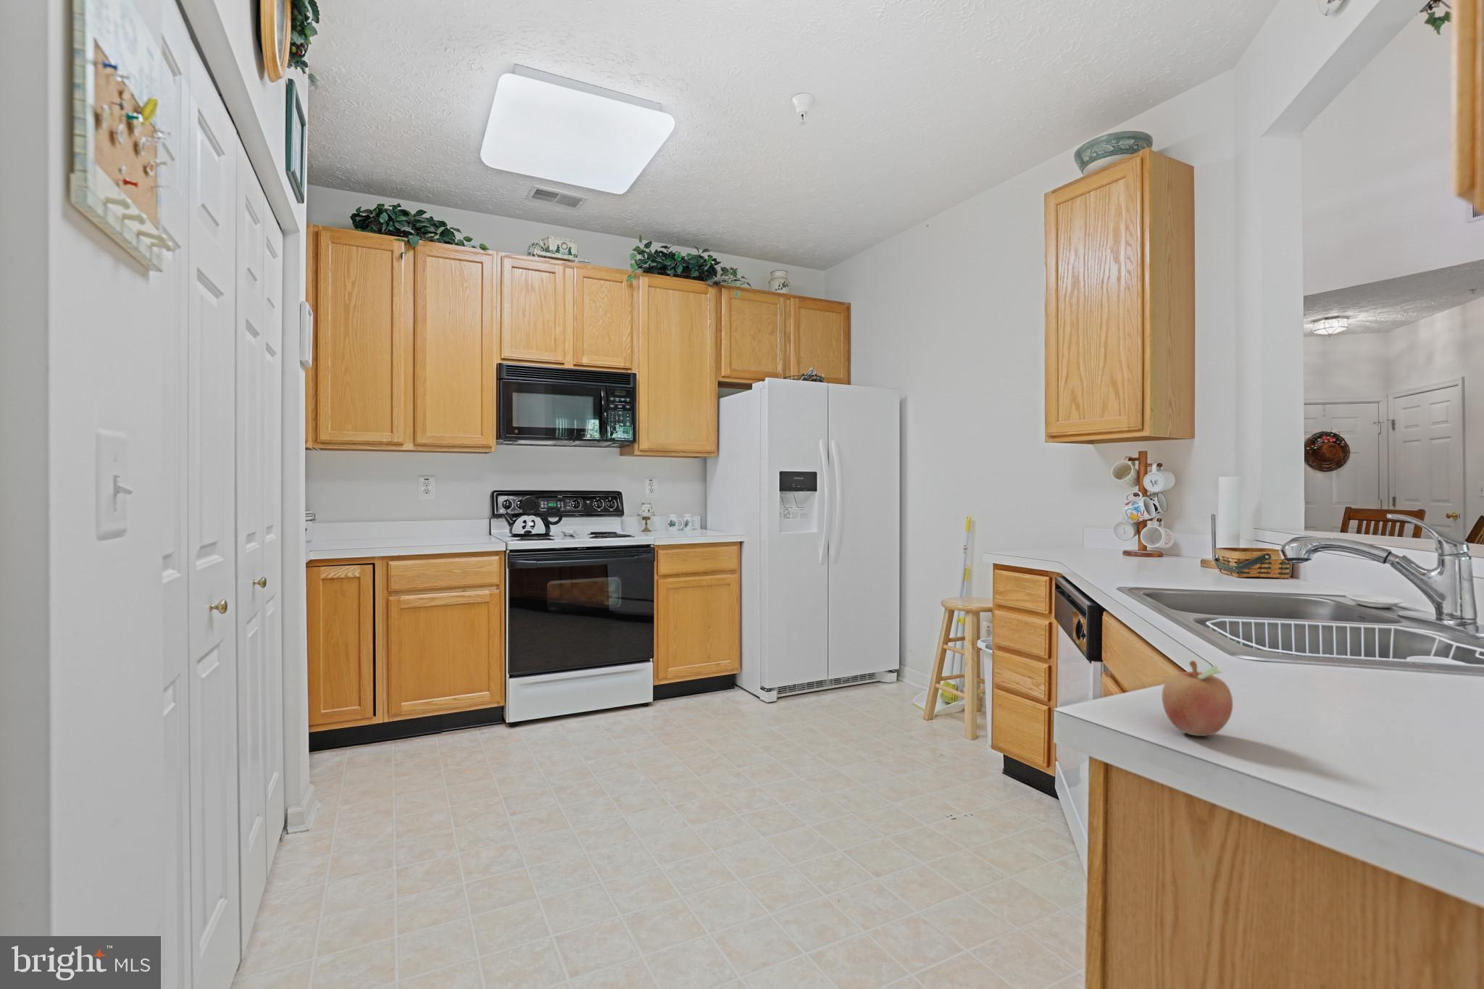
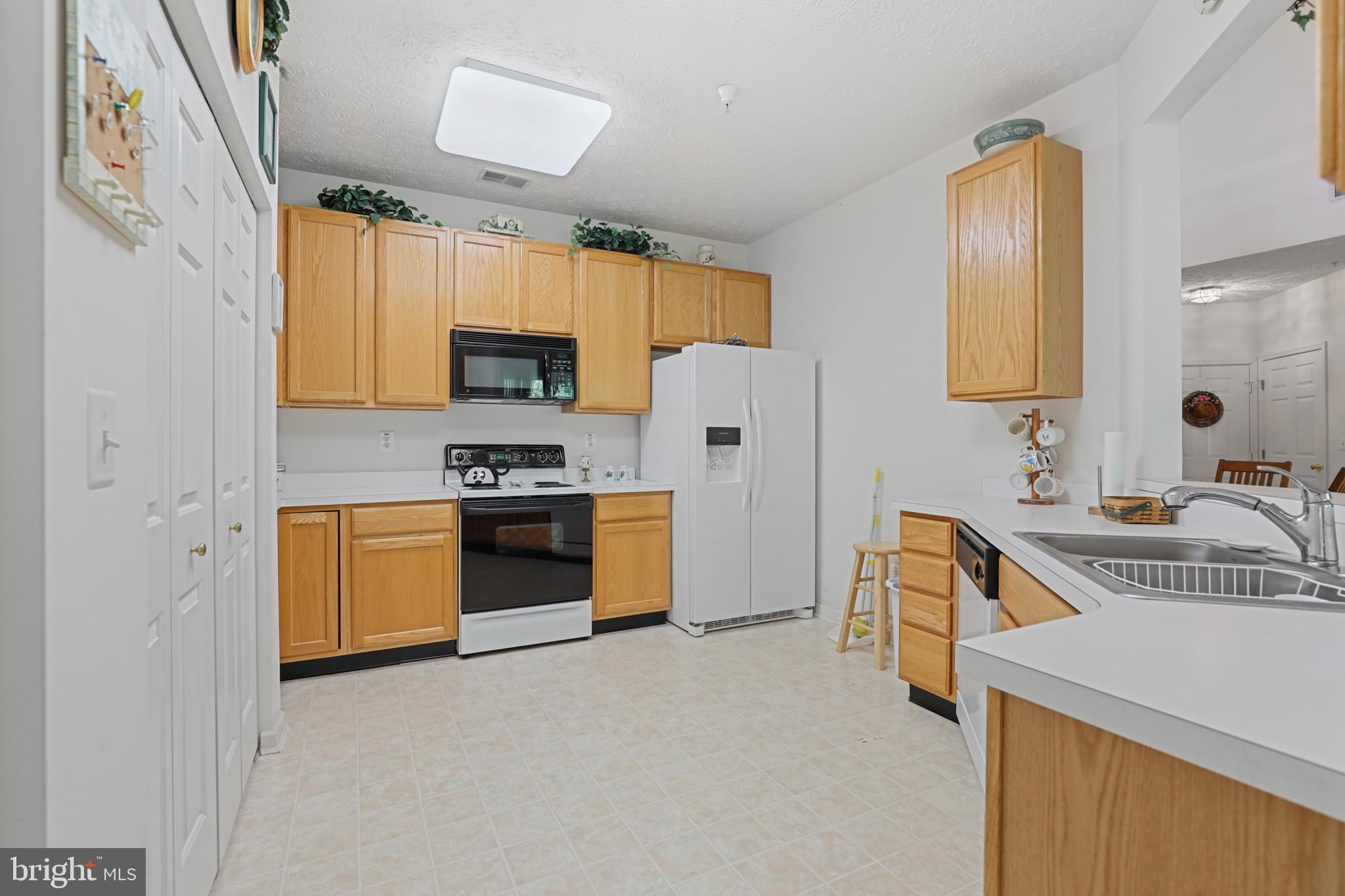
- fruit (1196, 696)
